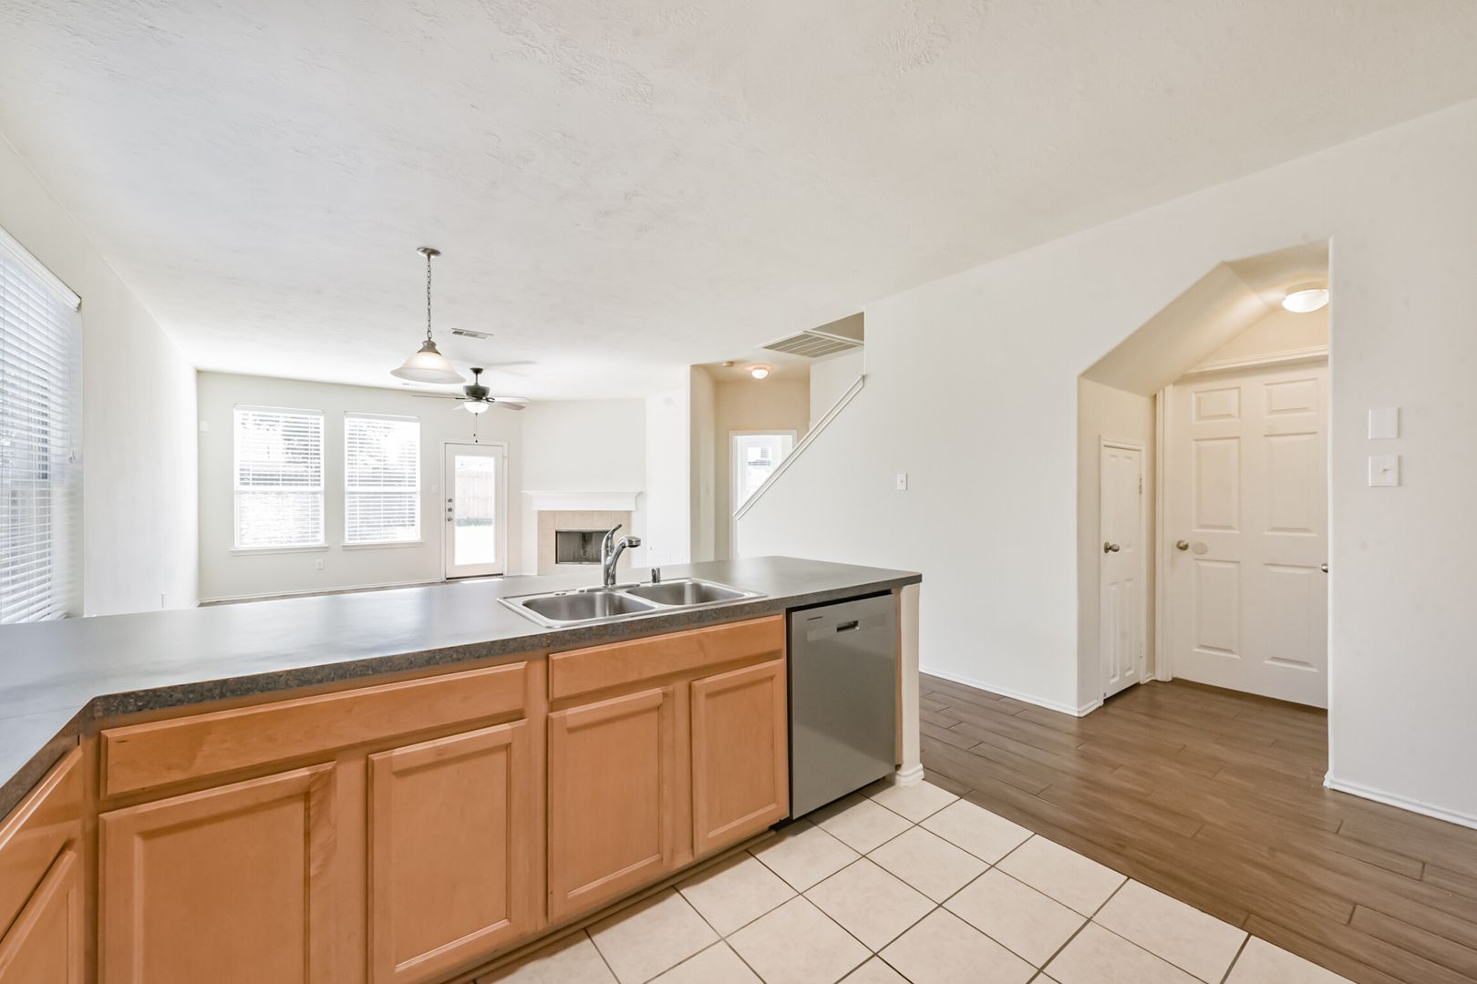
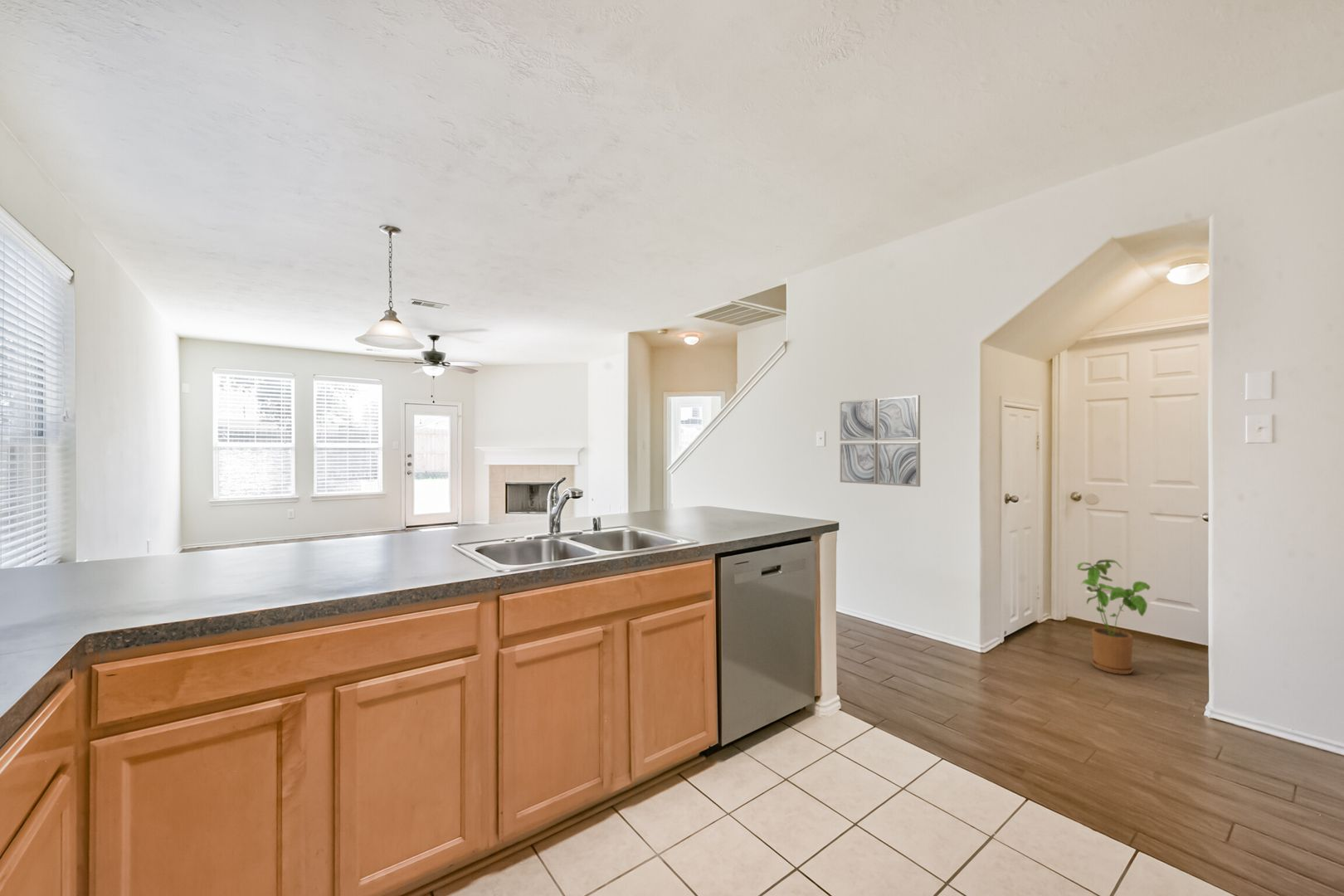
+ house plant (1115, 615)
+ wall art (877, 440)
